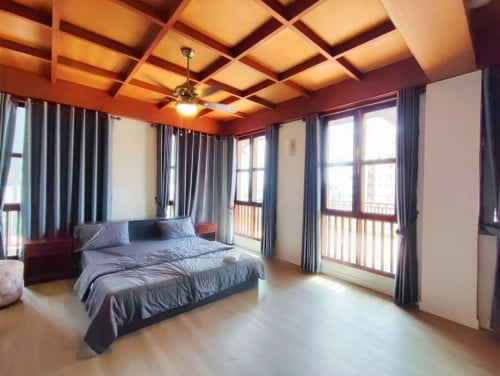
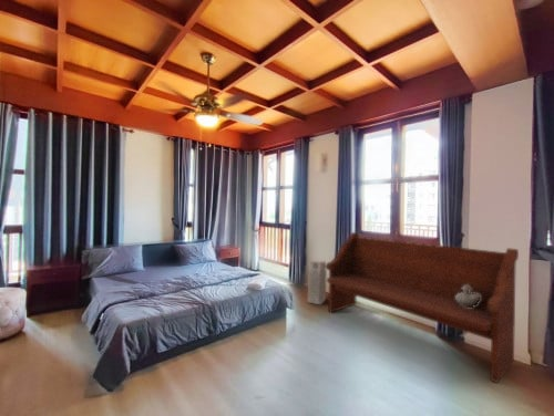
+ air purifier (317, 280)
+ ceramic vessel (468, 295)
+ bench (402, 287)
